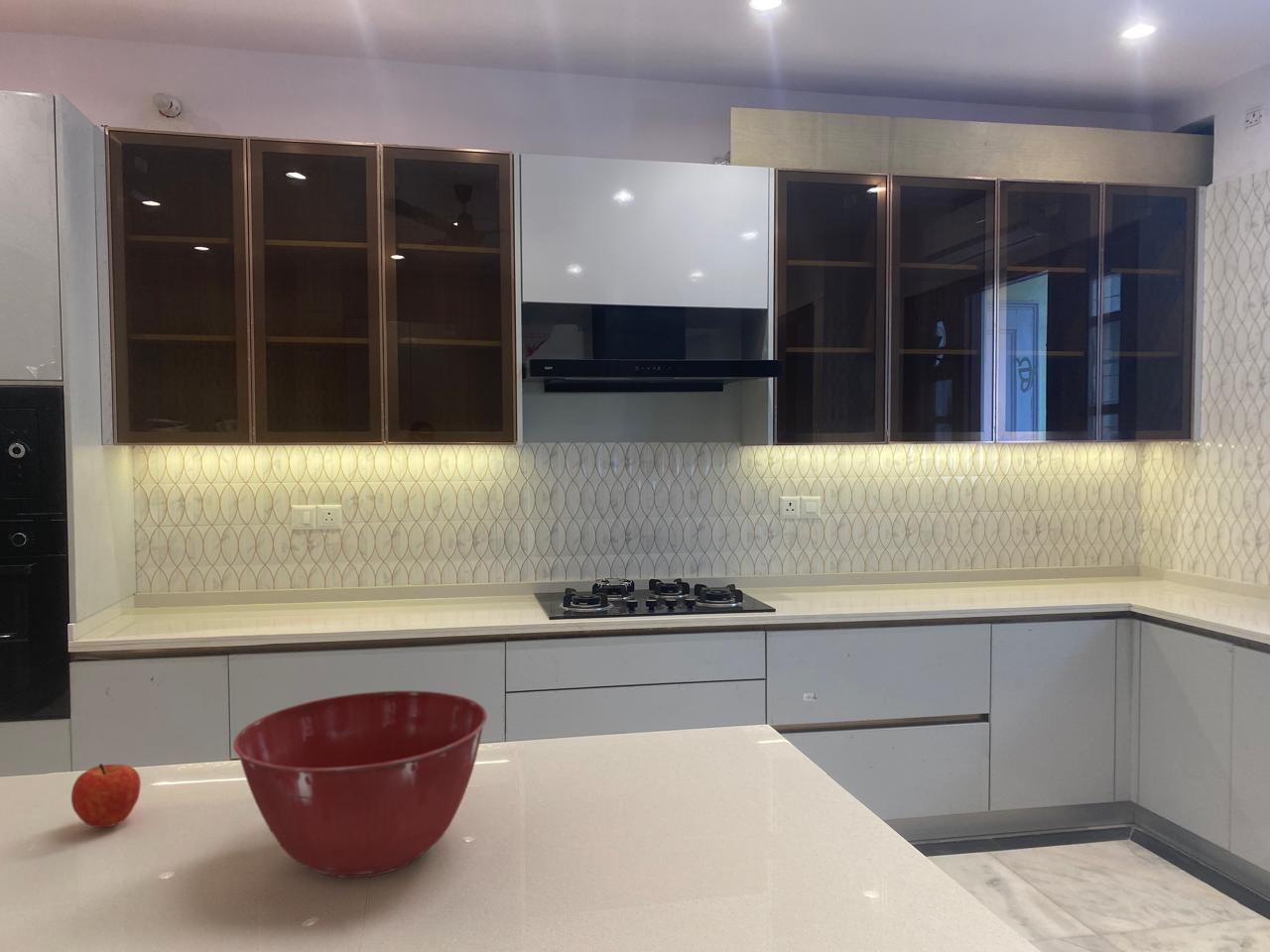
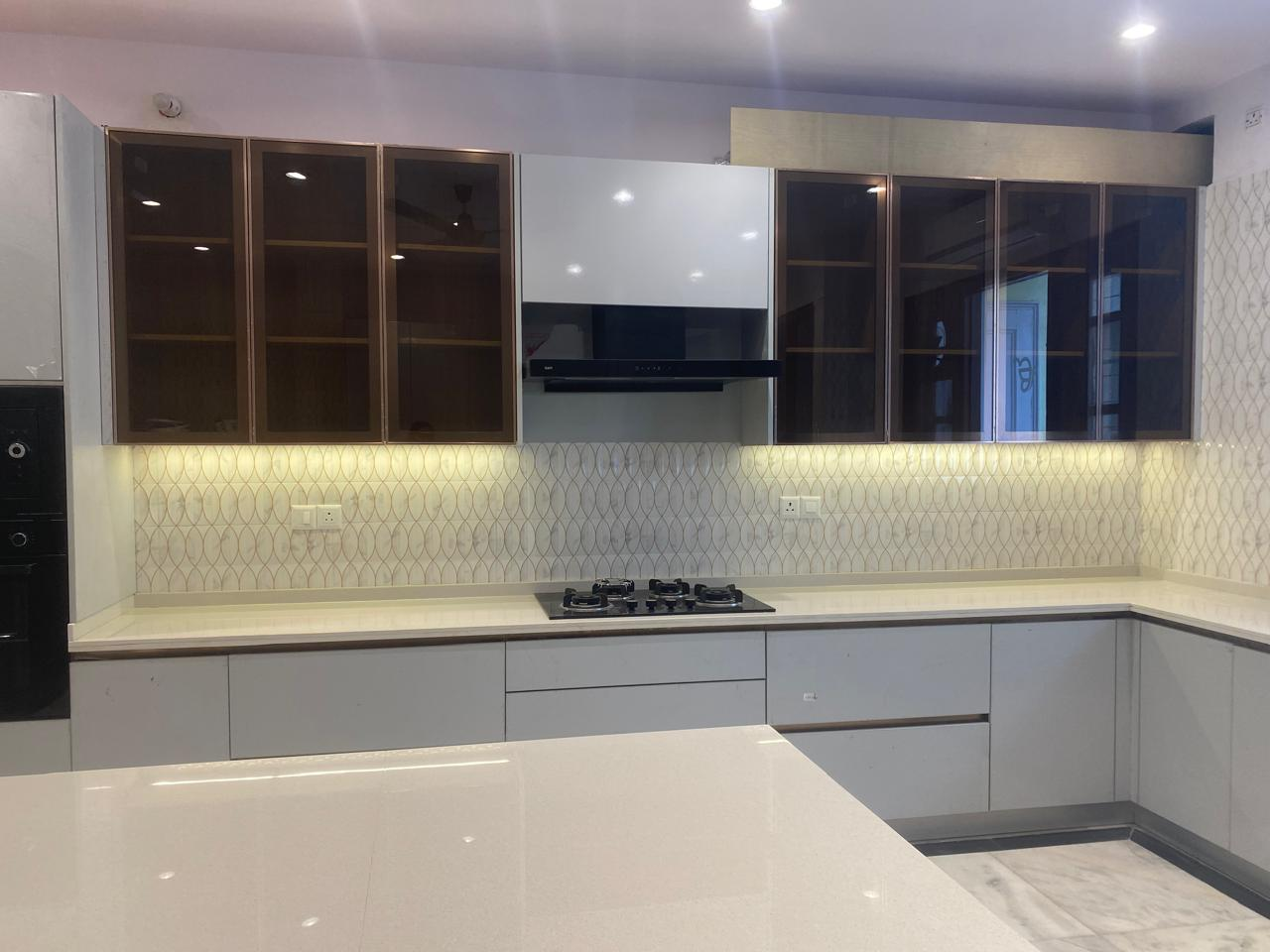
- mixing bowl (366, 785)
- fruit (106, 792)
